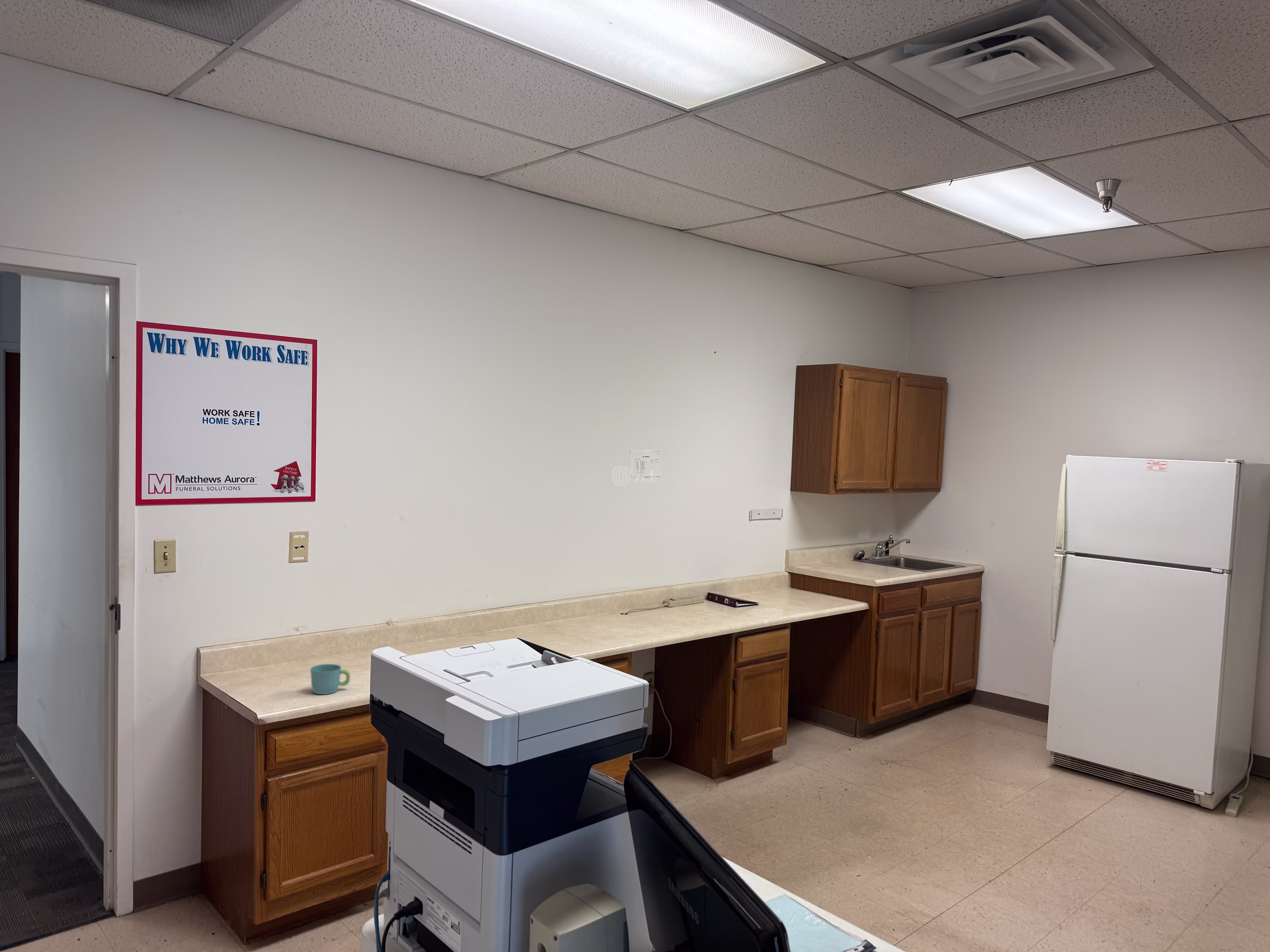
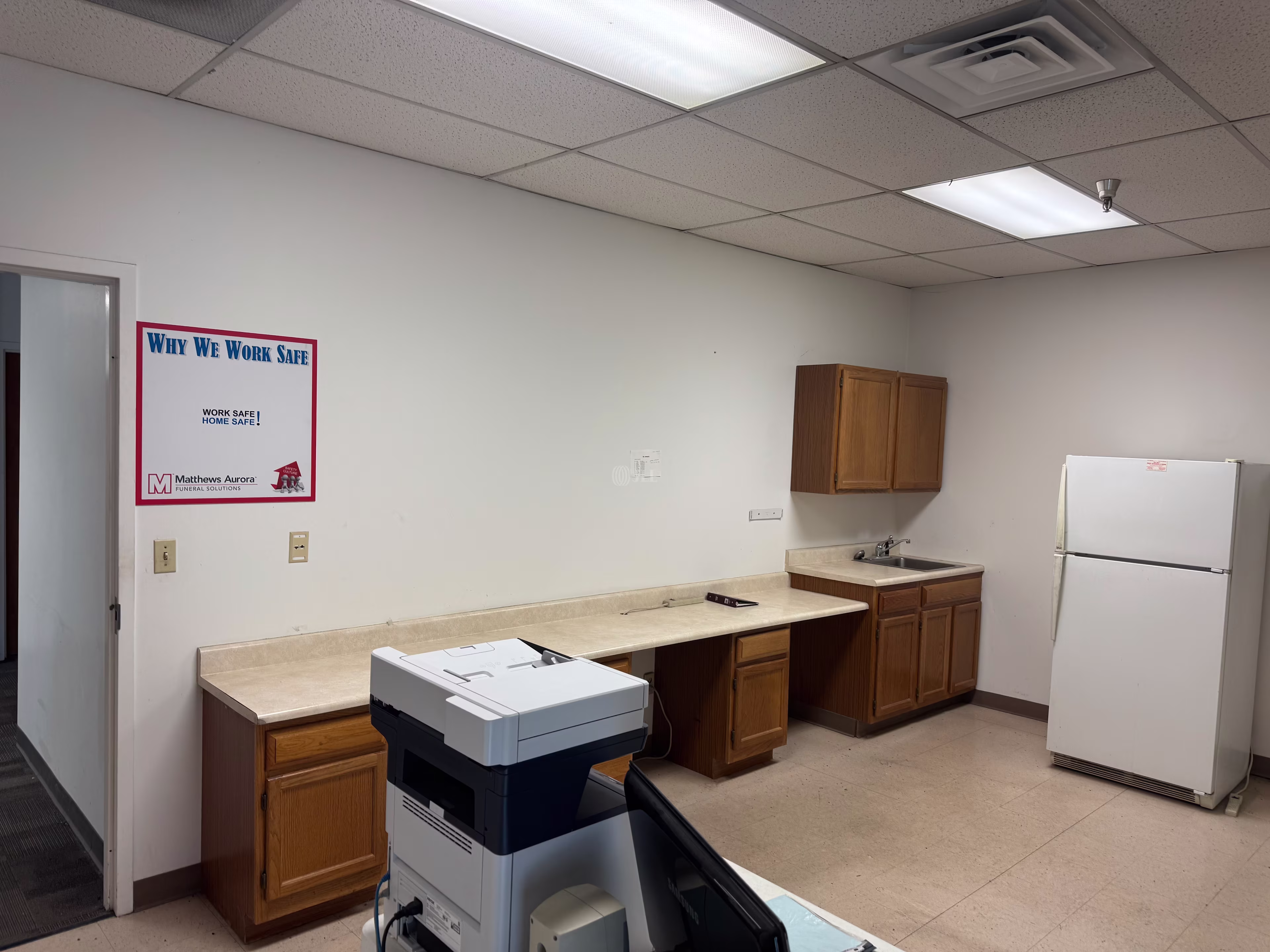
- mug (330, 679)
